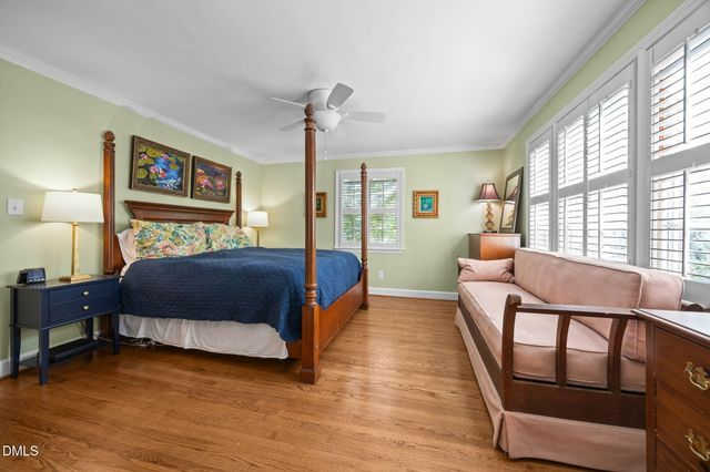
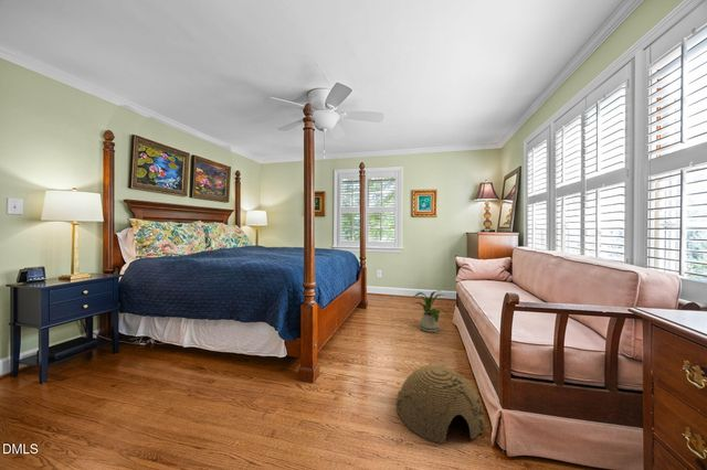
+ house plant (429, 307)
+ woven basket (437, 392)
